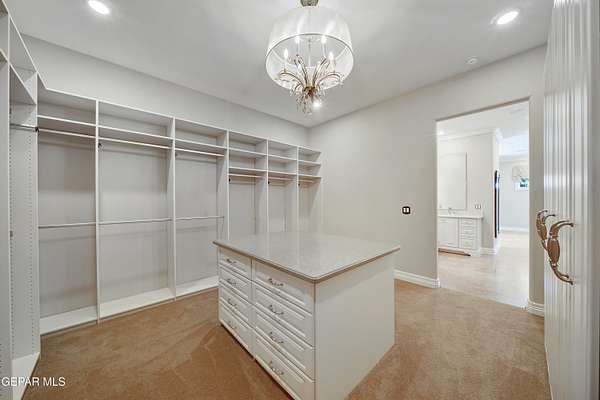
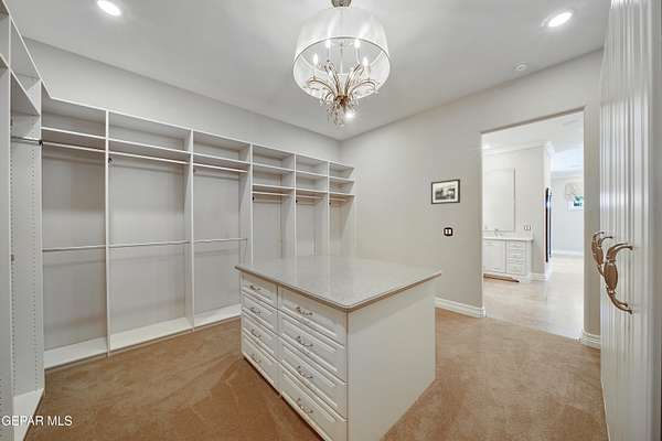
+ picture frame (445, 192)
